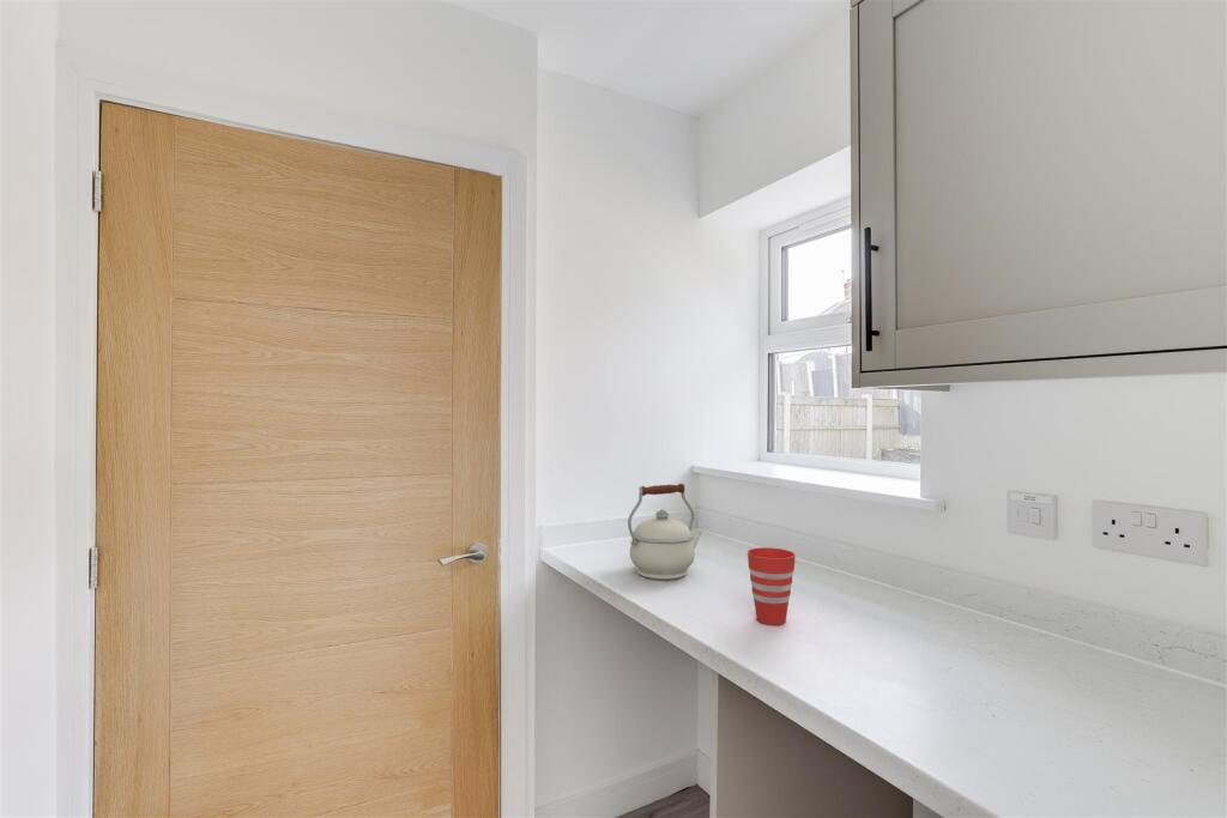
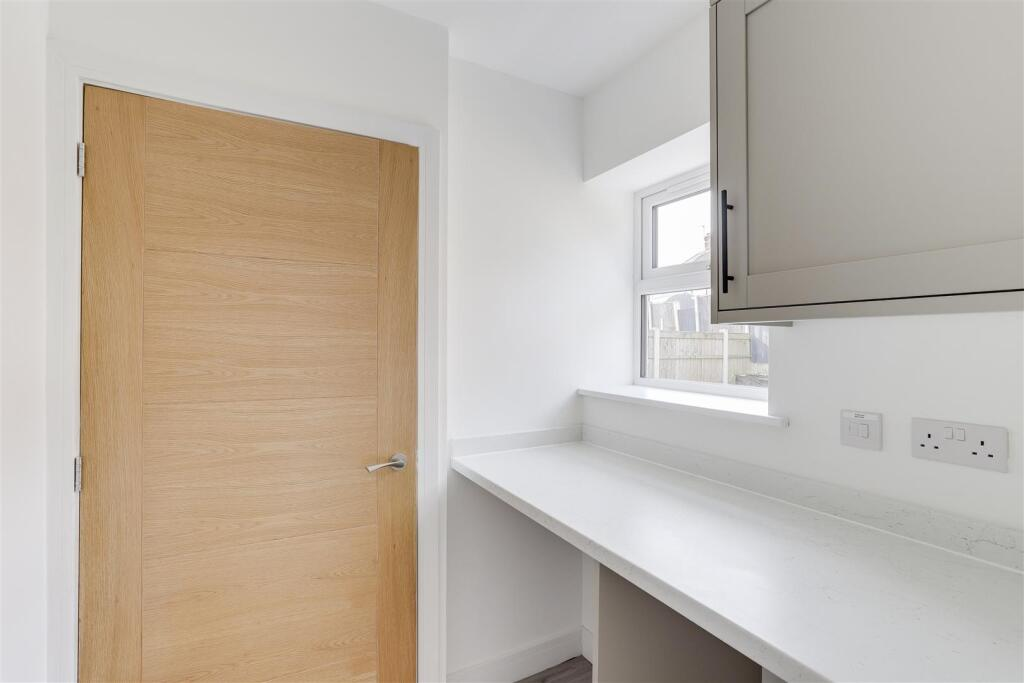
- cup (770, 586)
- kettle (666, 528)
